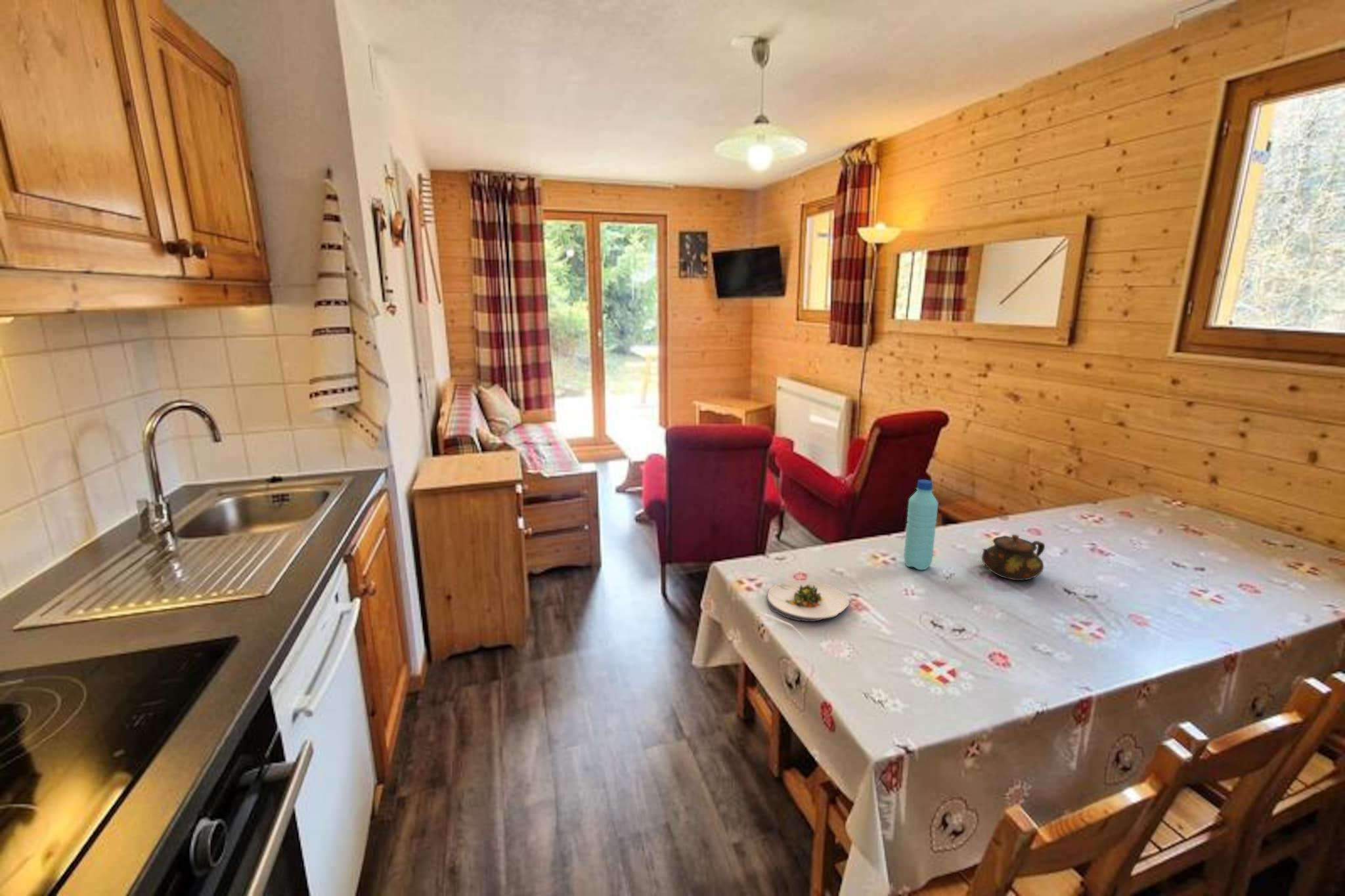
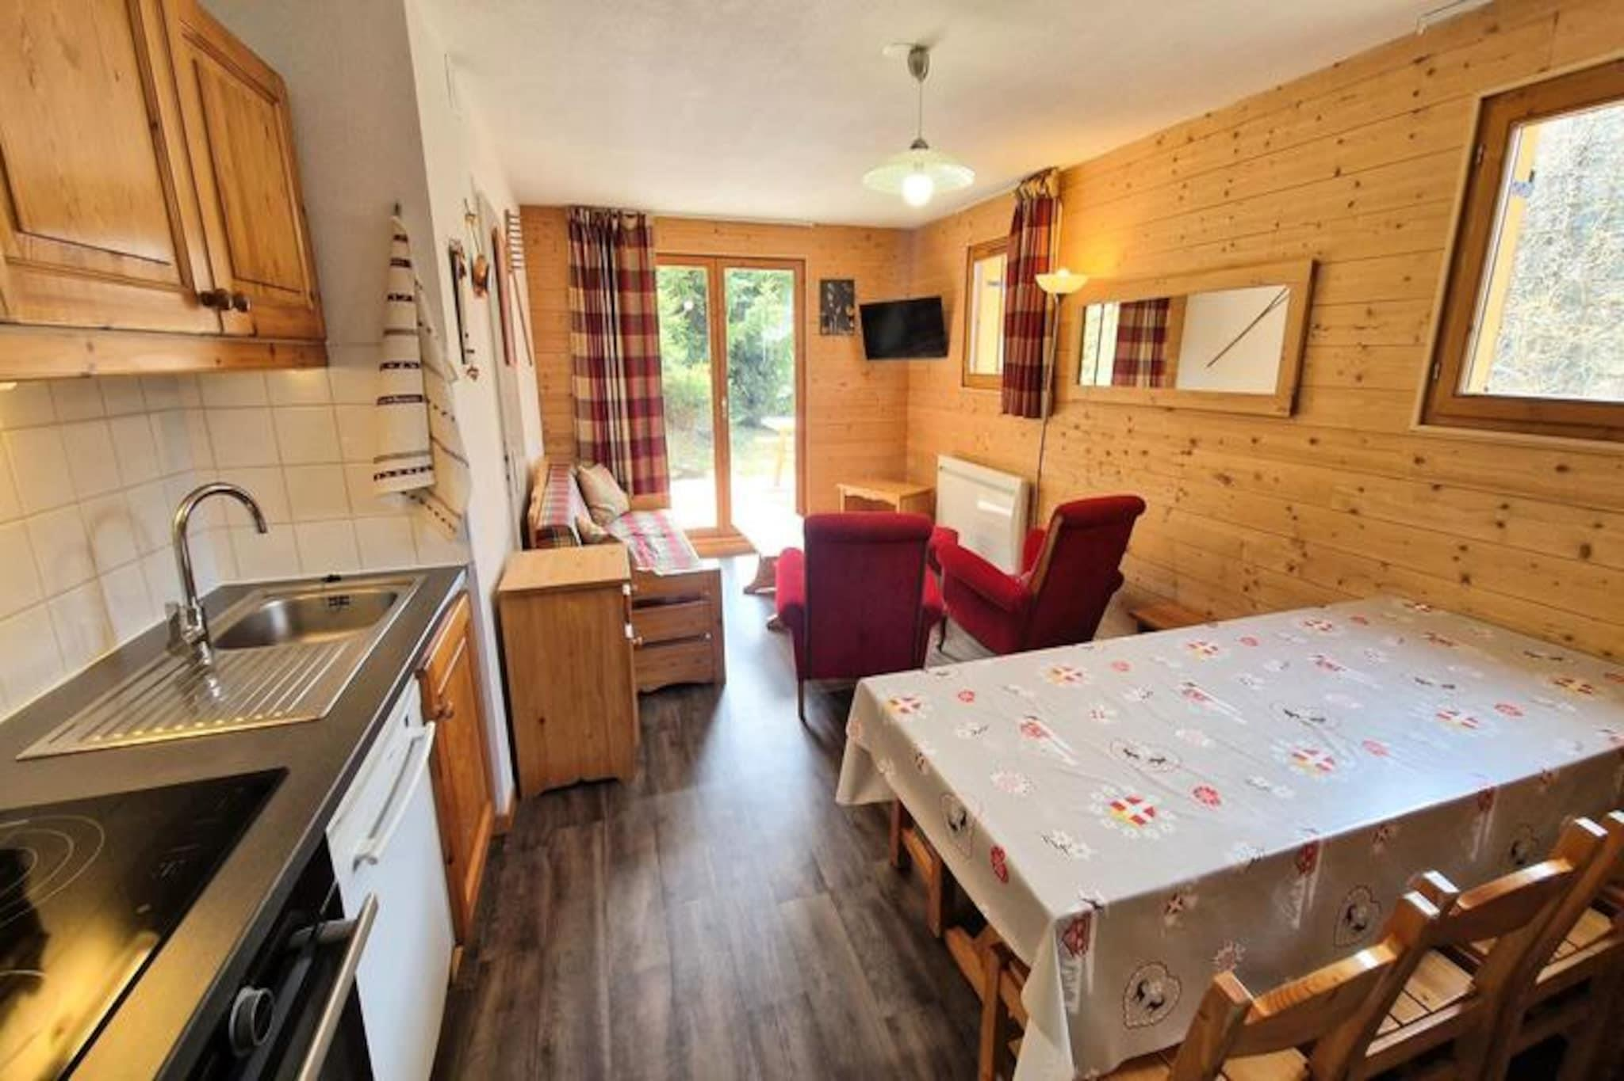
- water bottle (921, 524)
- teapot (1012, 554)
- salad plate (806, 594)
